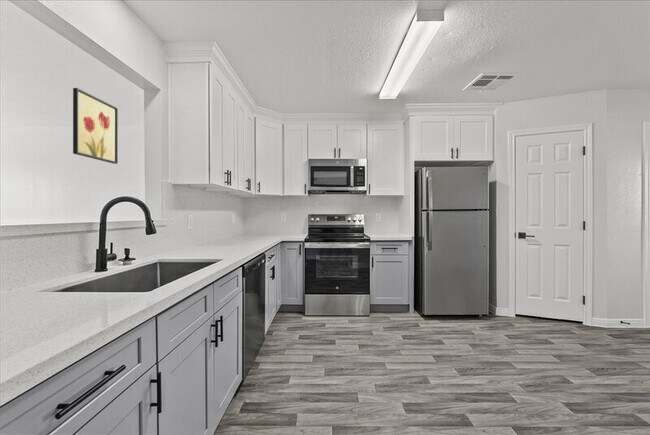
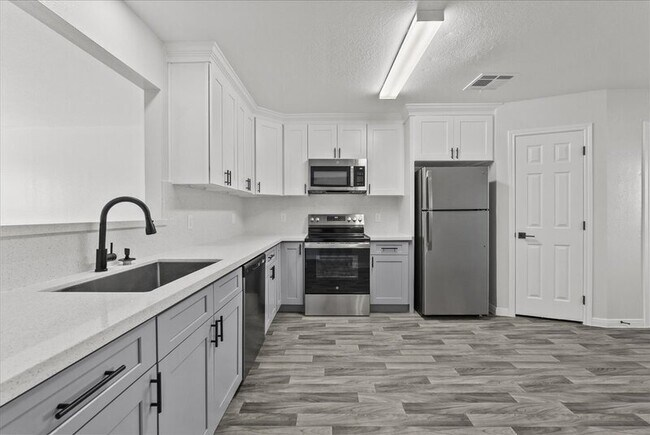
- wall art (95, 129)
